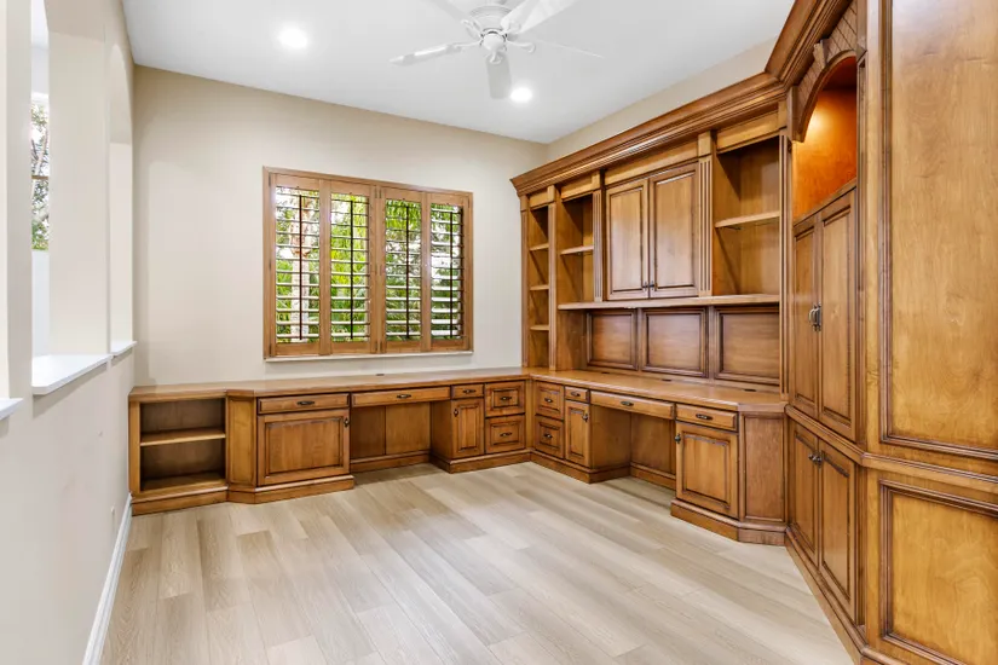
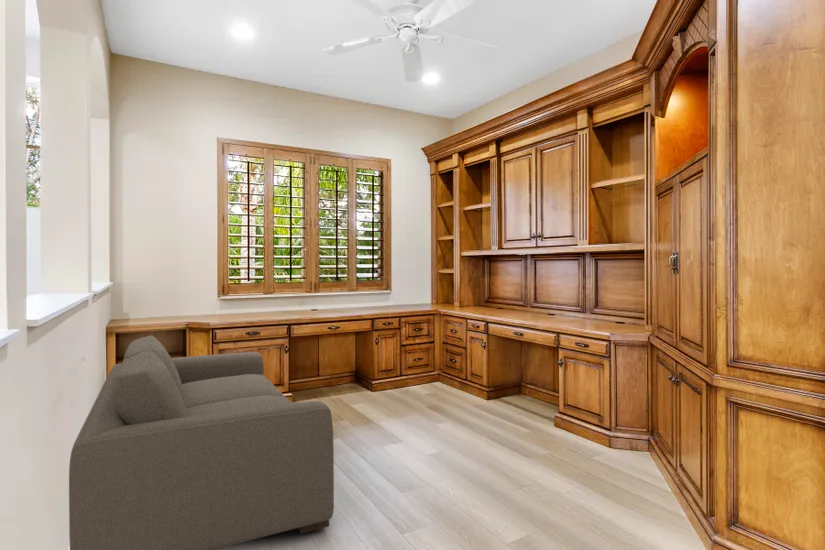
+ sofa (200, 410)
